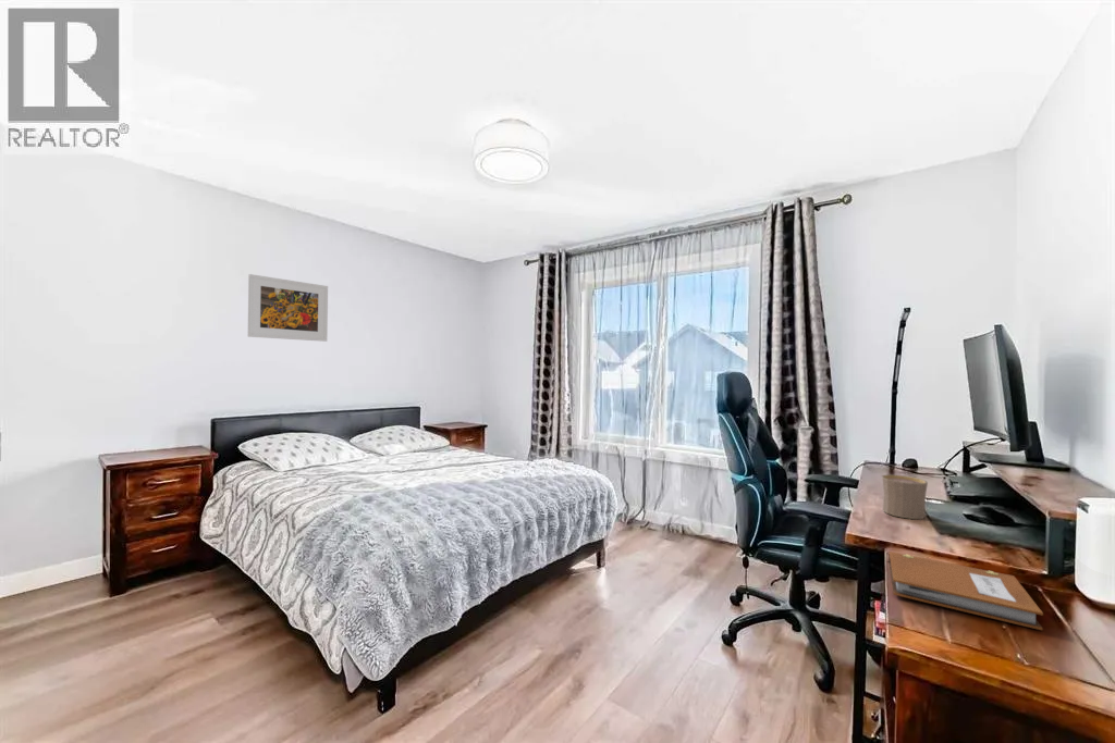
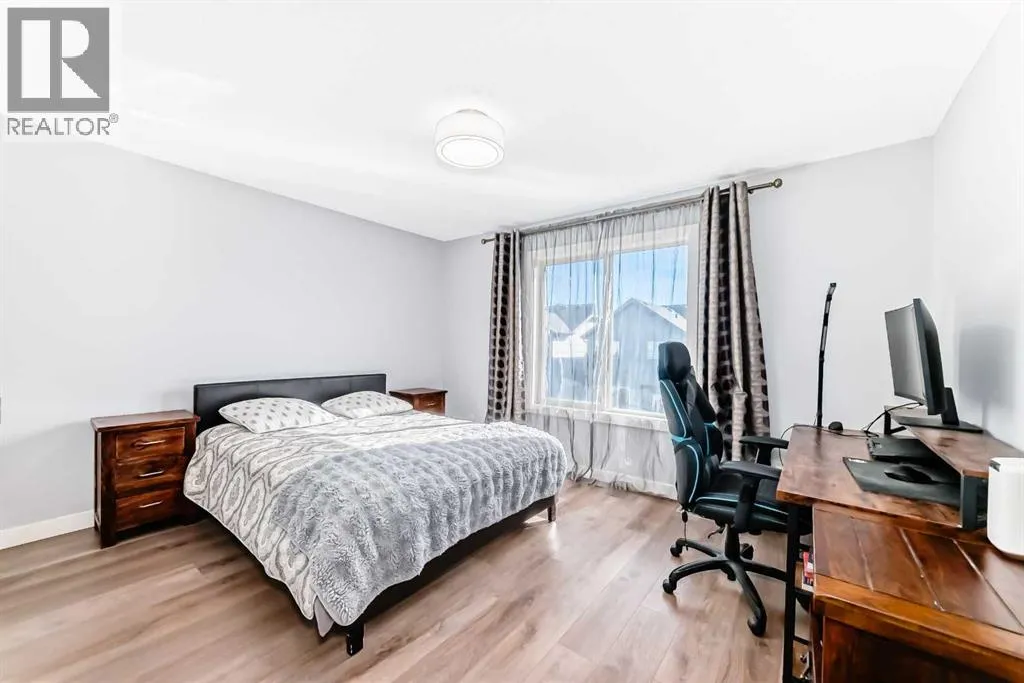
- notebook (957, 584)
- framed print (290, 309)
- cup (903, 496)
